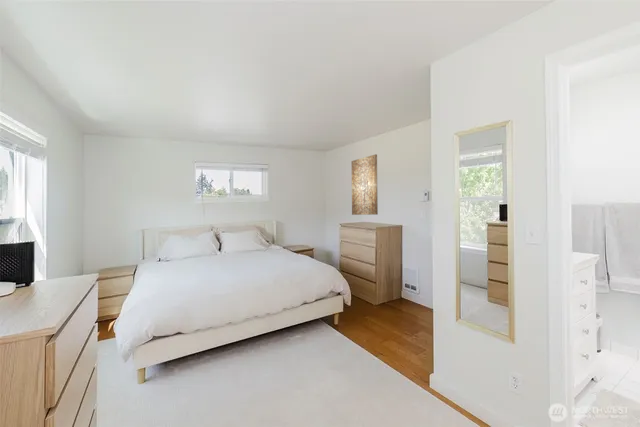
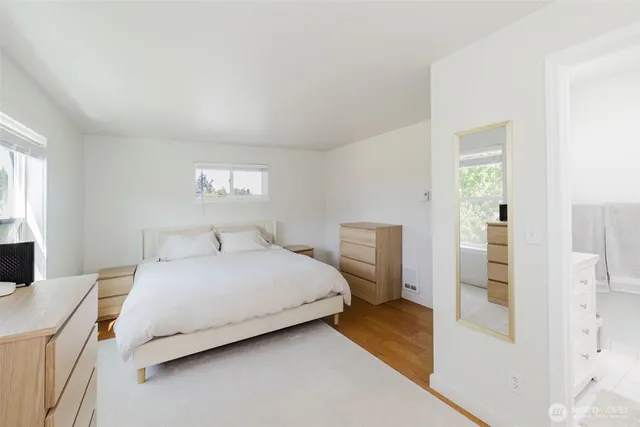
- wall art (363, 186)
